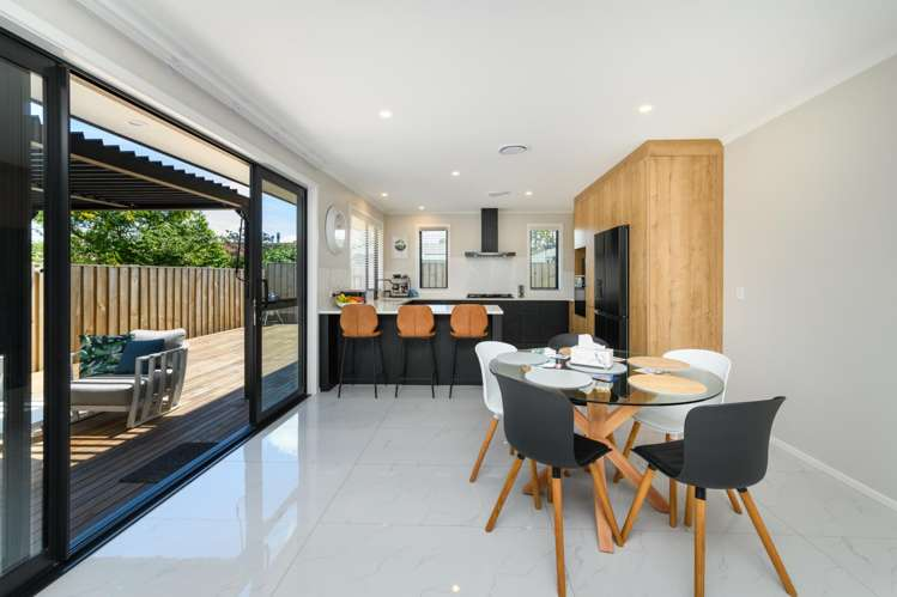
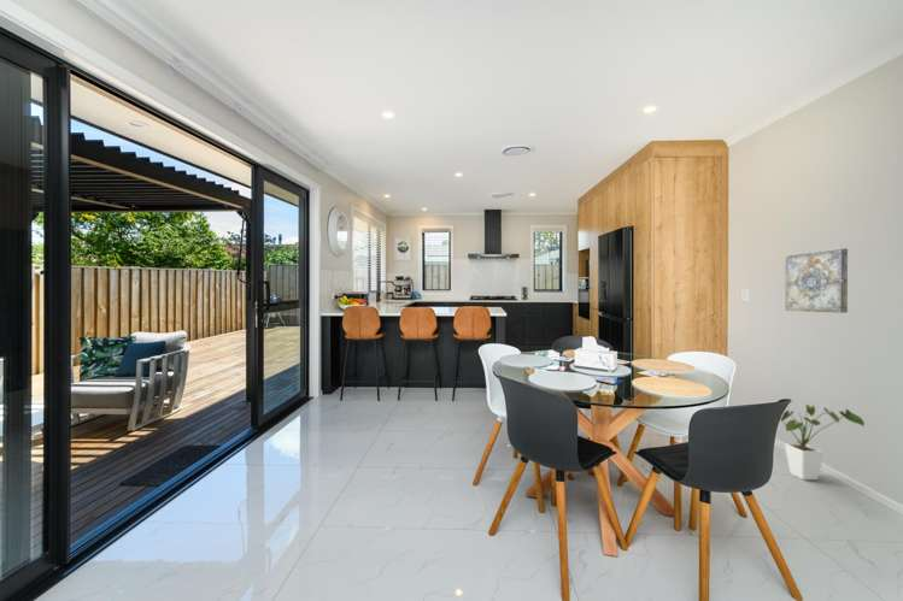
+ house plant (808, 441)
+ wall art (814, 282)
